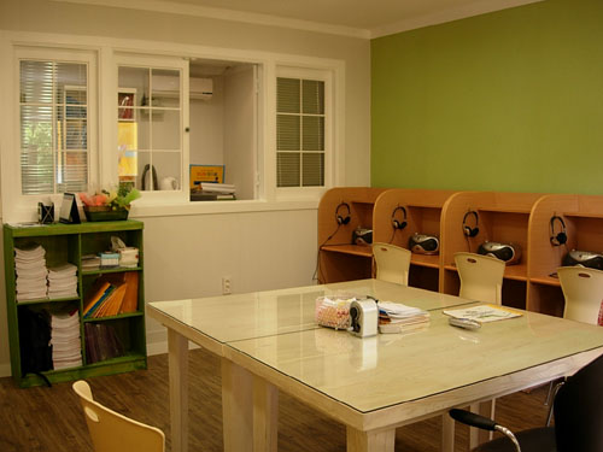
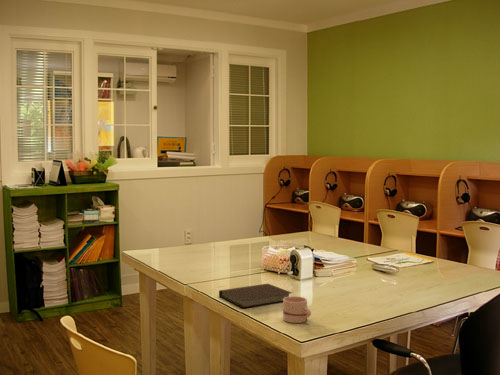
+ notebook (255, 294)
+ mug (297, 310)
